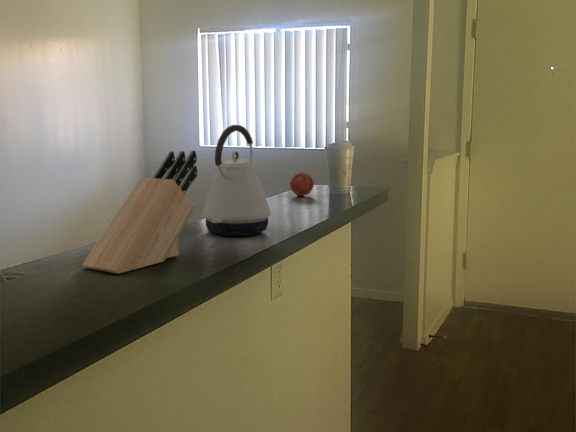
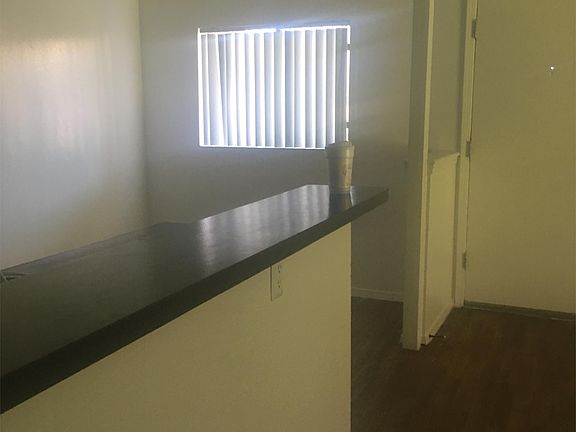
- kettle (237, 178)
- knife block (147, 206)
- fruit (301, 184)
